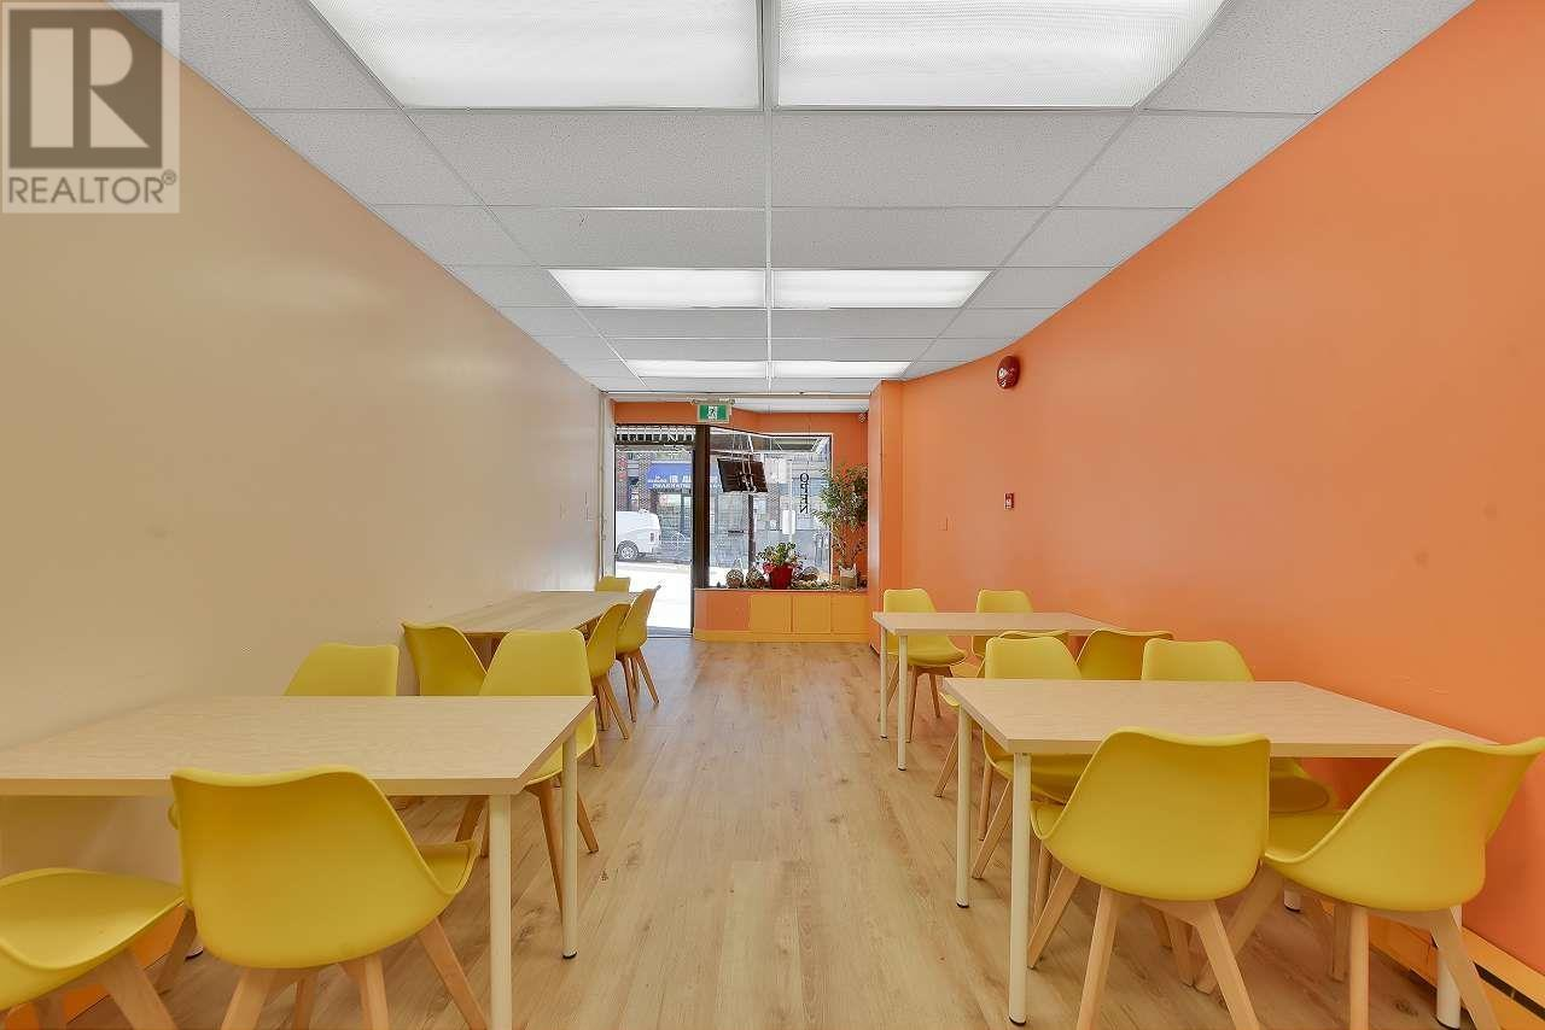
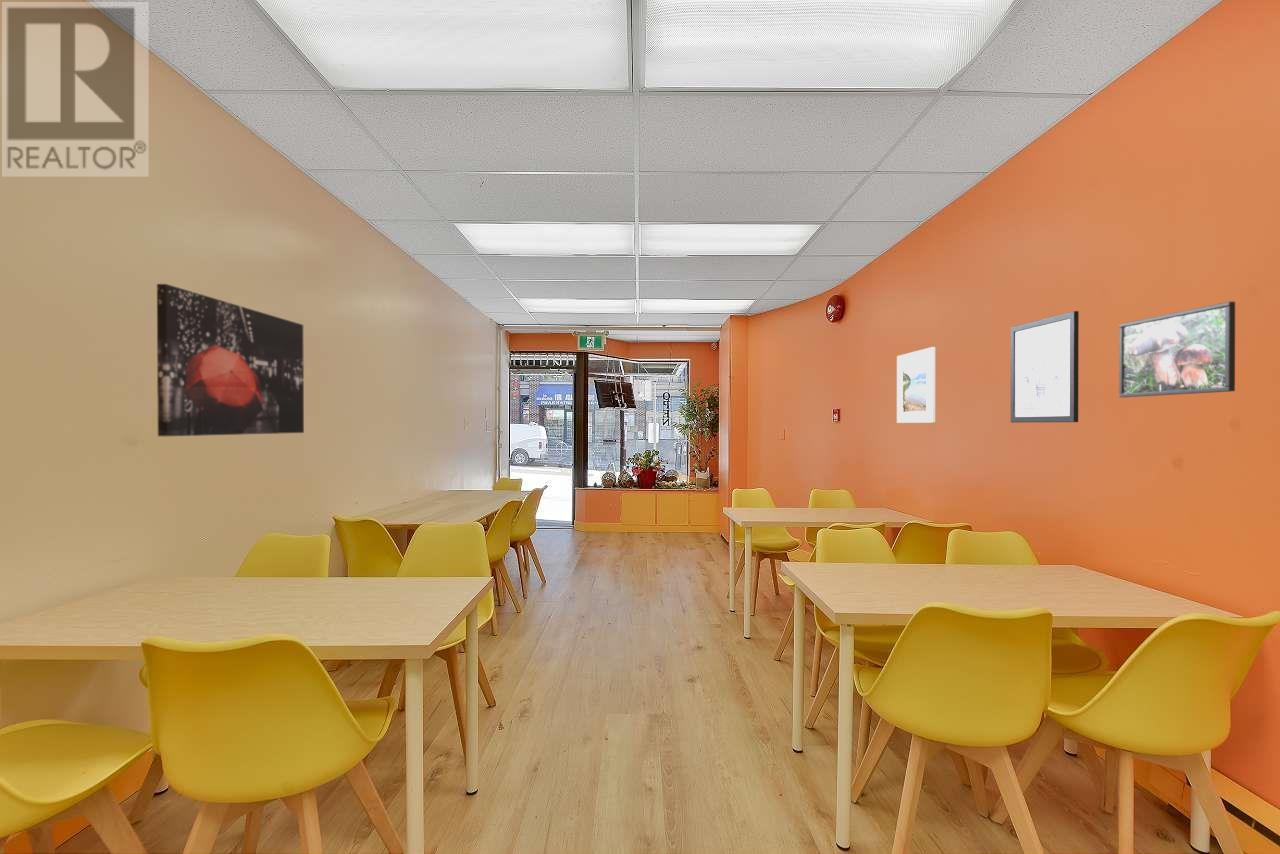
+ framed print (1171, 354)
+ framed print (914, 387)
+ wall art (242, 371)
+ wall art (1041, 371)
